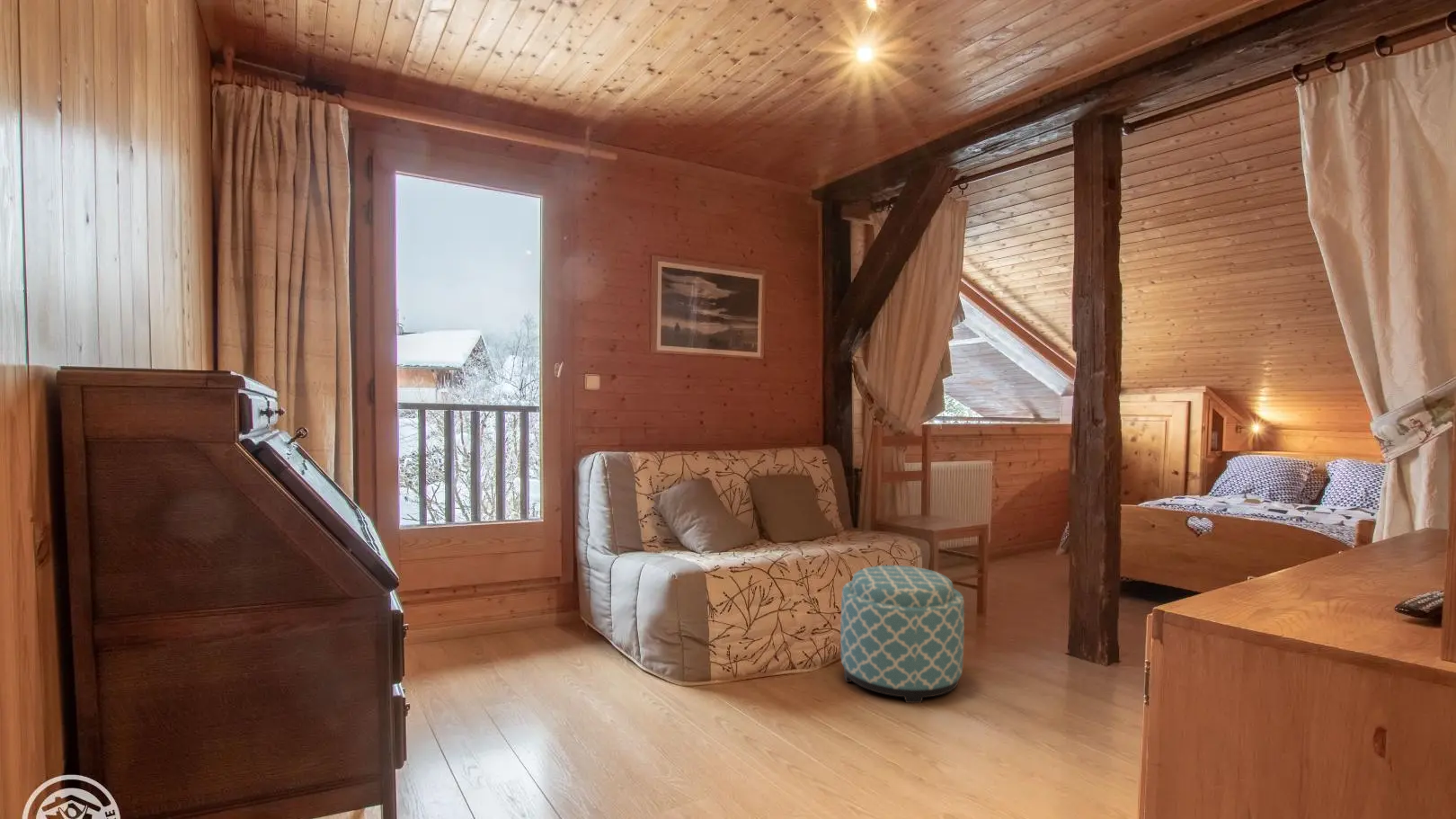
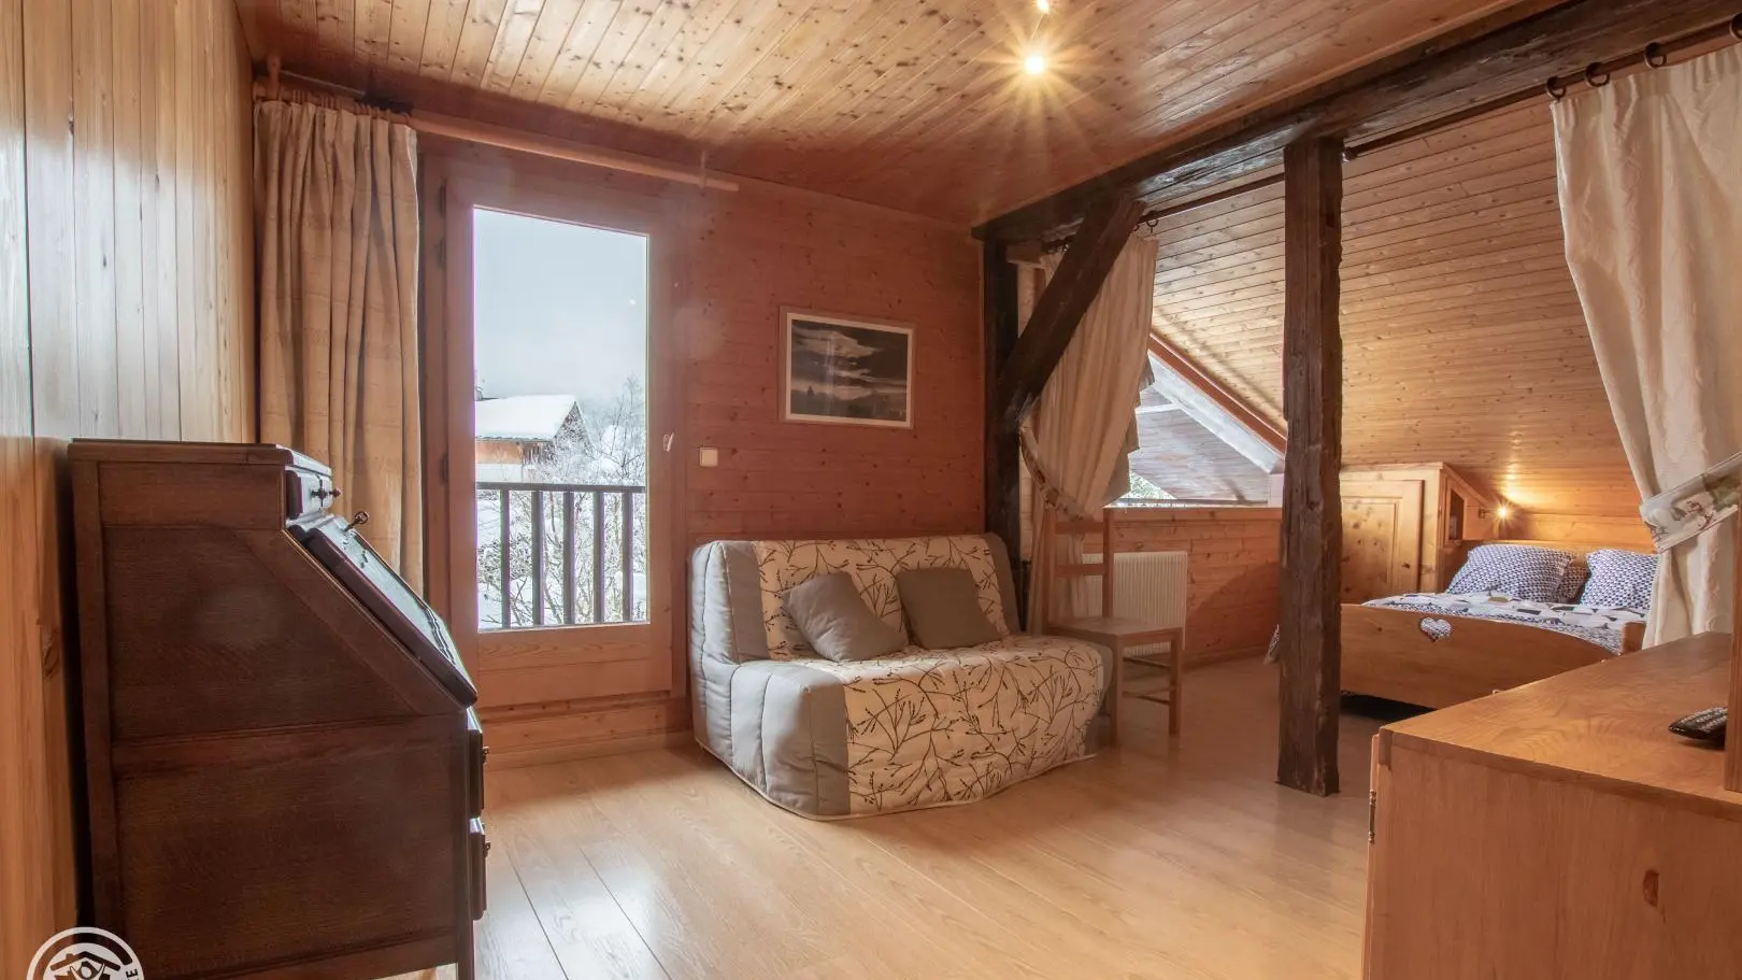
- ottoman (901, 627)
